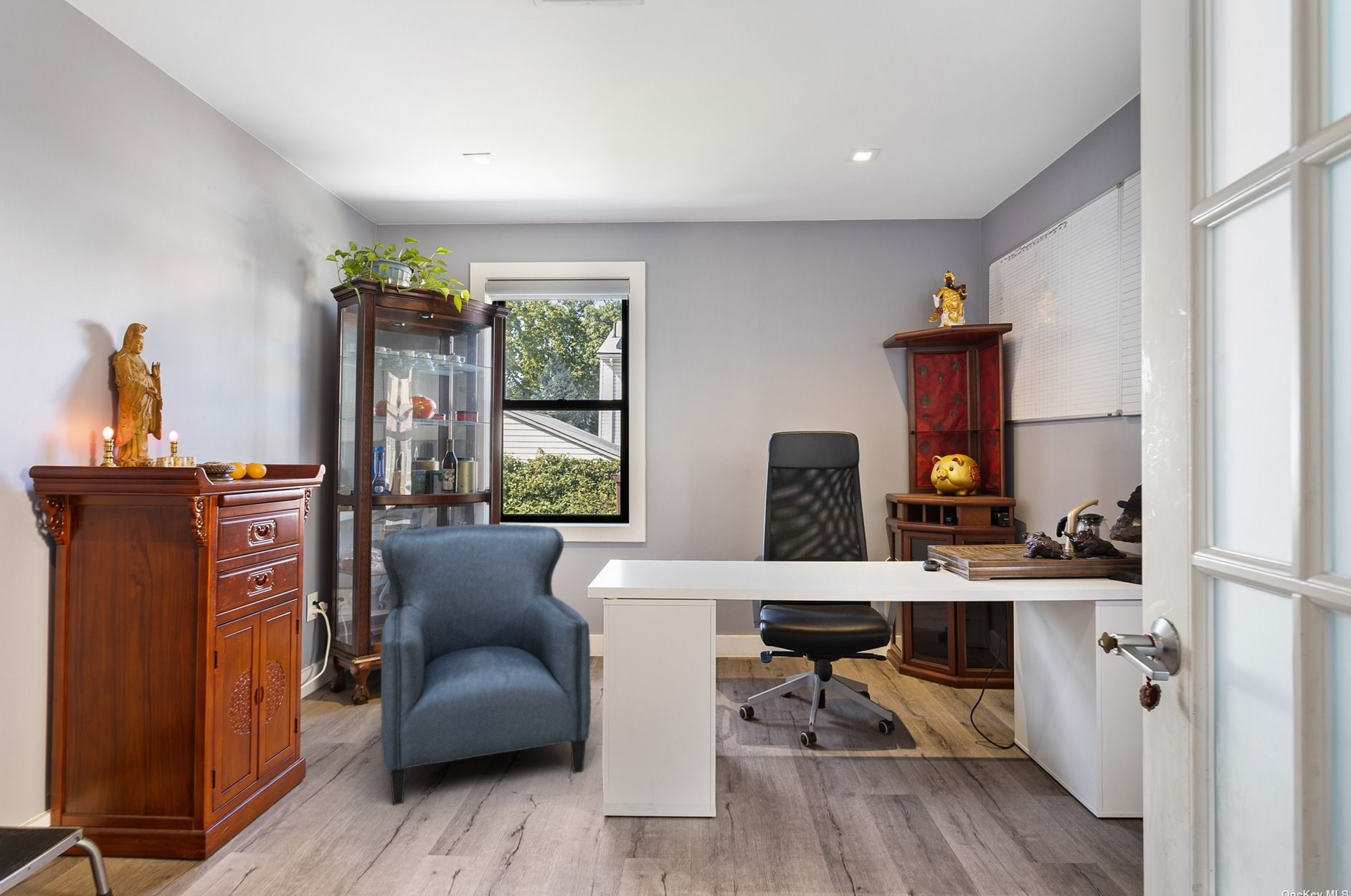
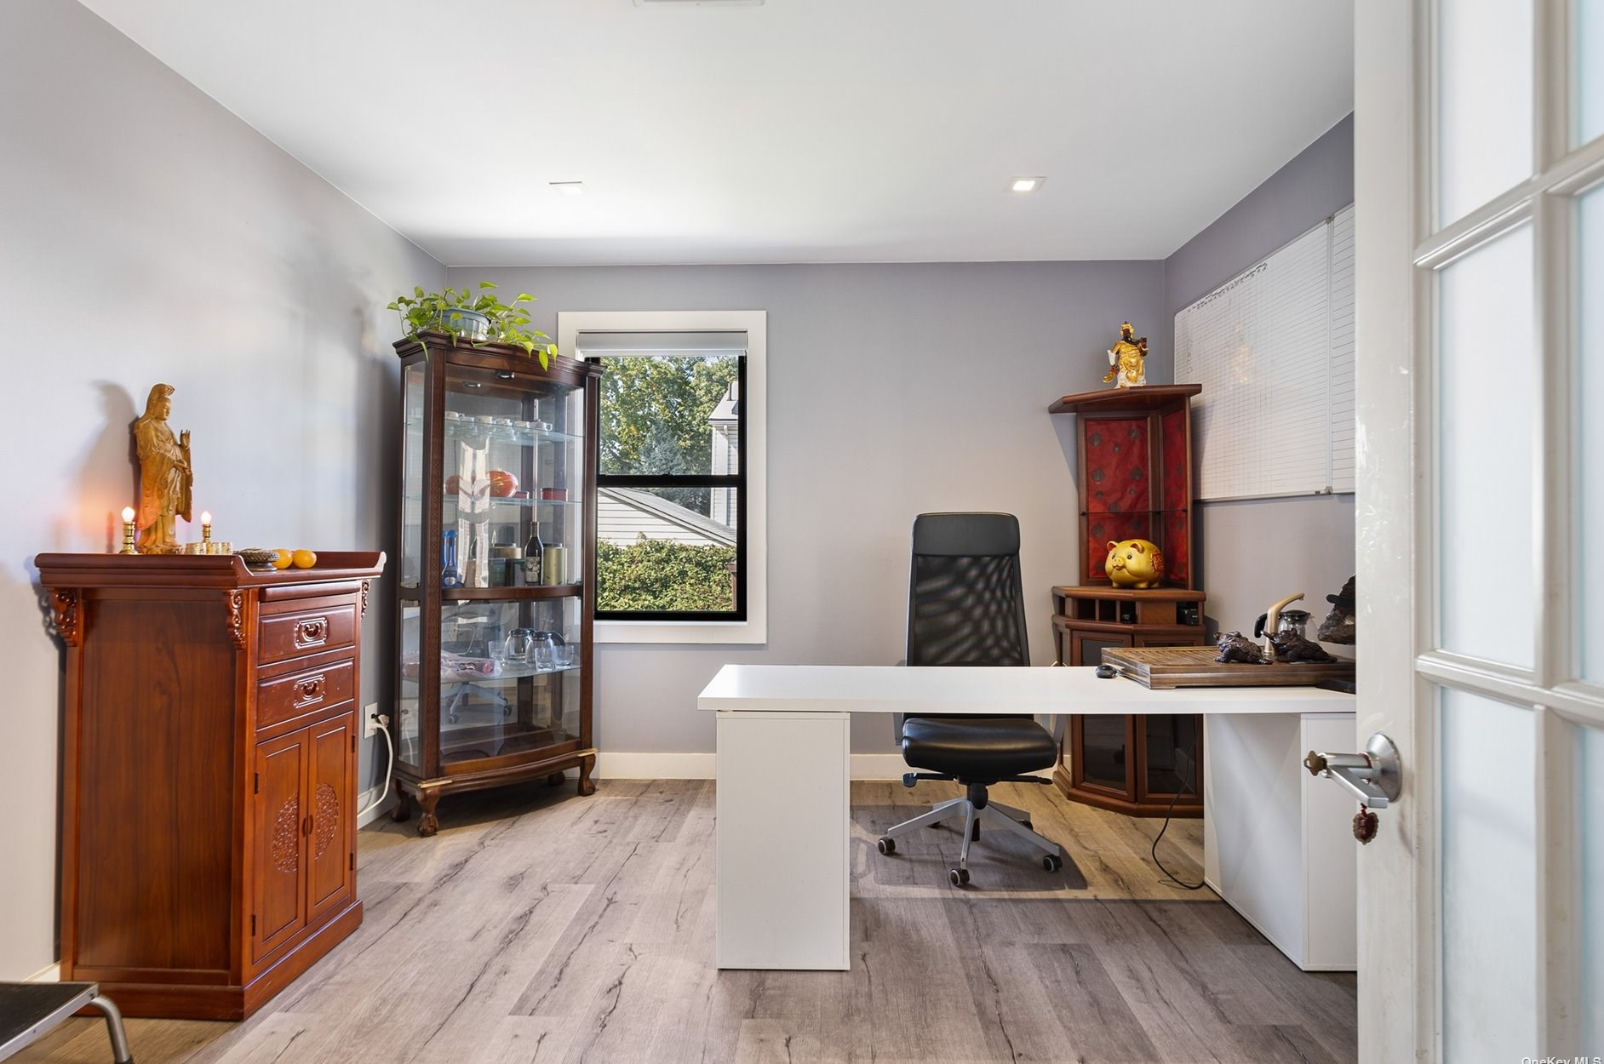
- armchair (480, 640)
